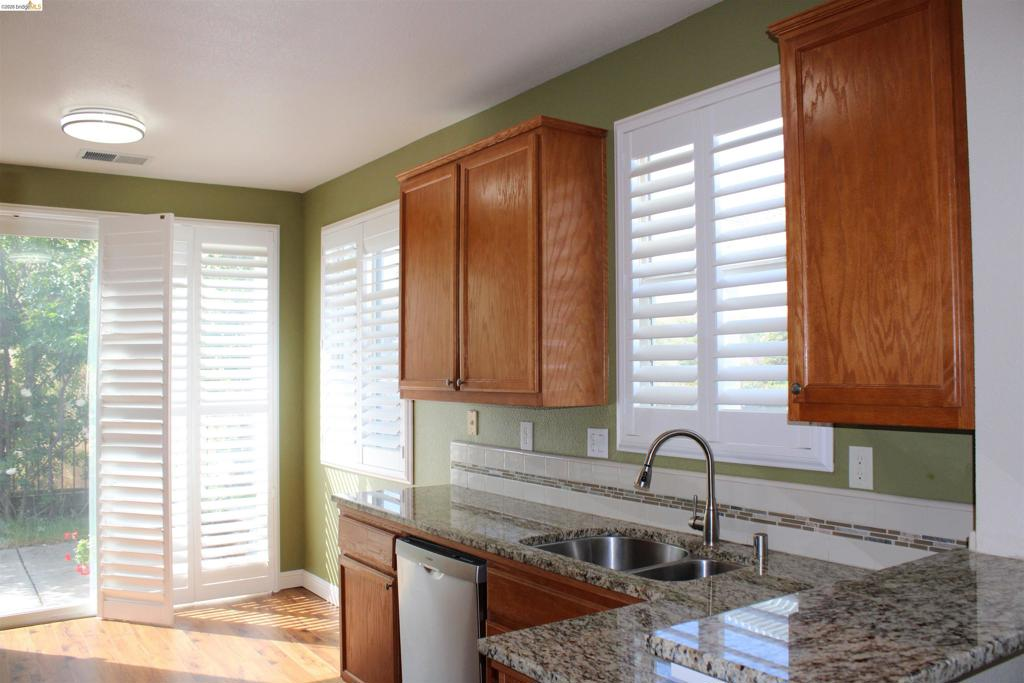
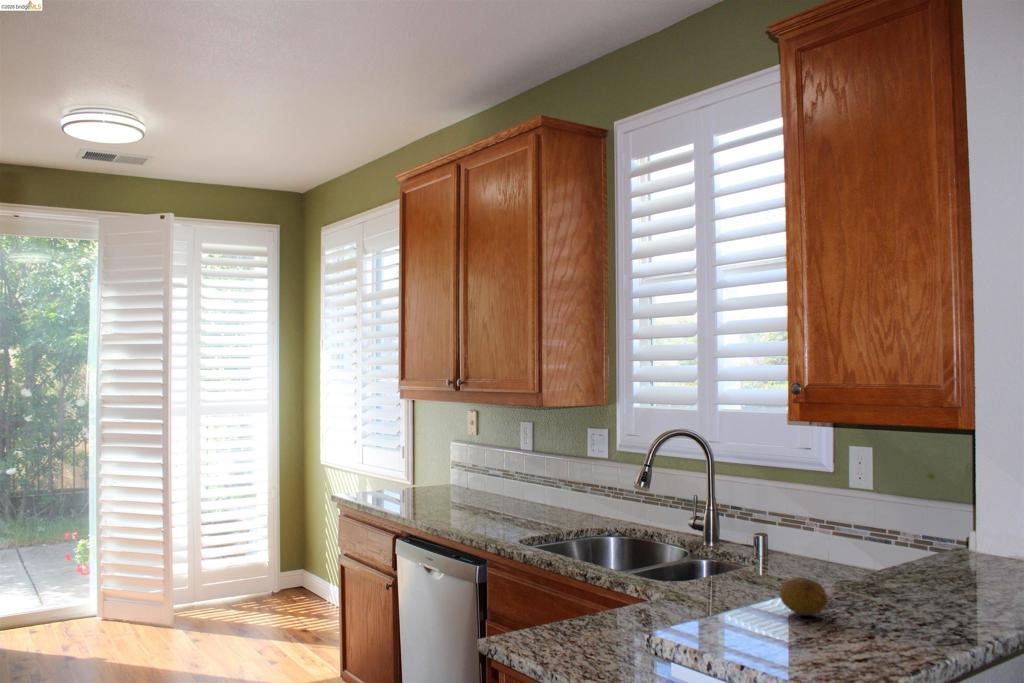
+ fruit (804, 596)
